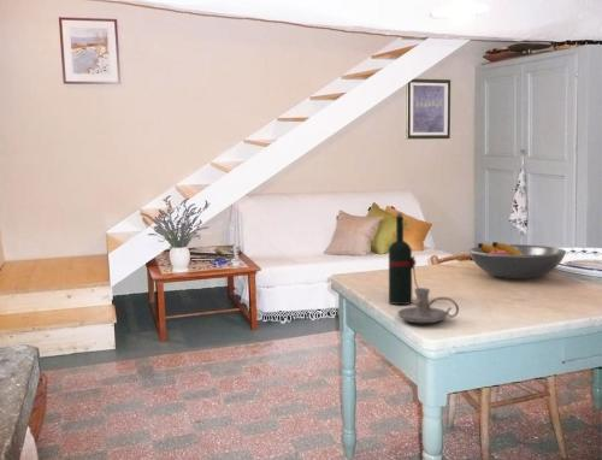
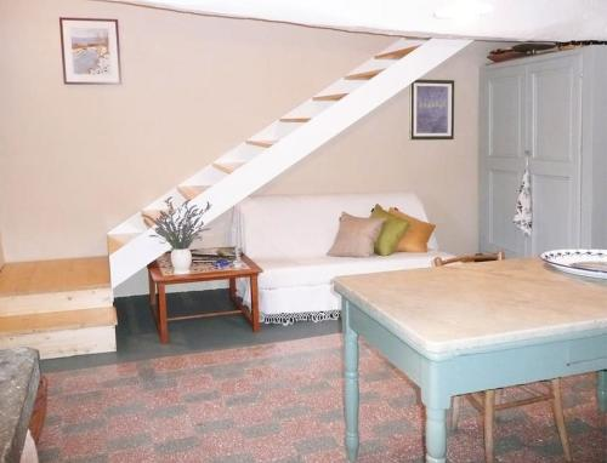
- wine bottle (403, 258)
- candle holder (427, 305)
- fruit bowl (515, 259)
